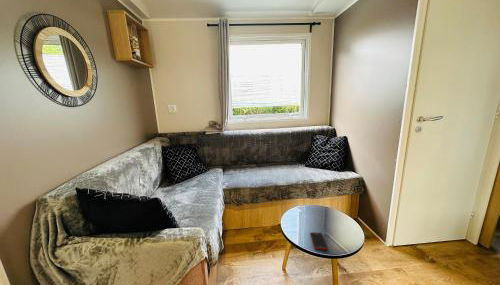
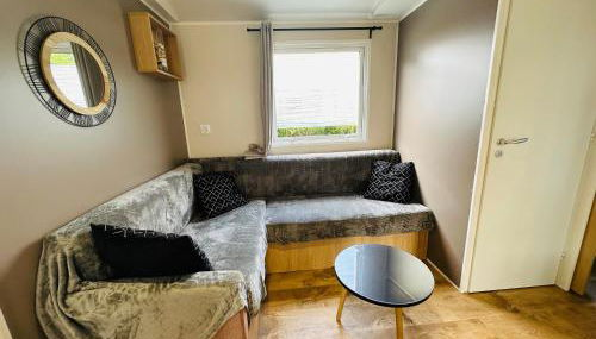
- cell phone (318, 240)
